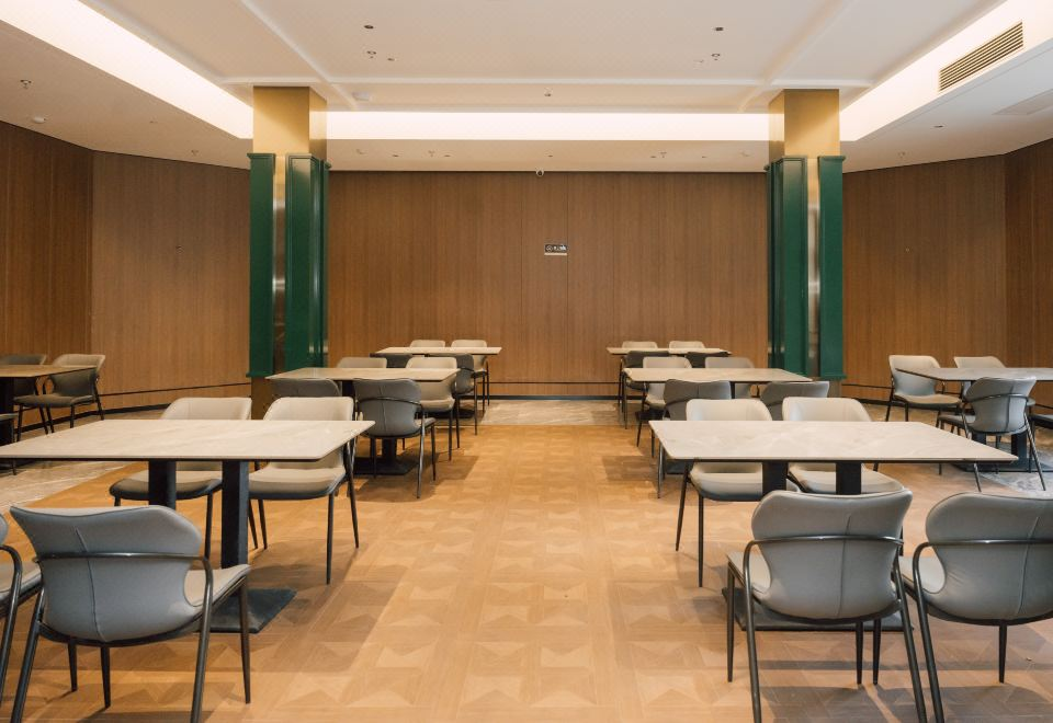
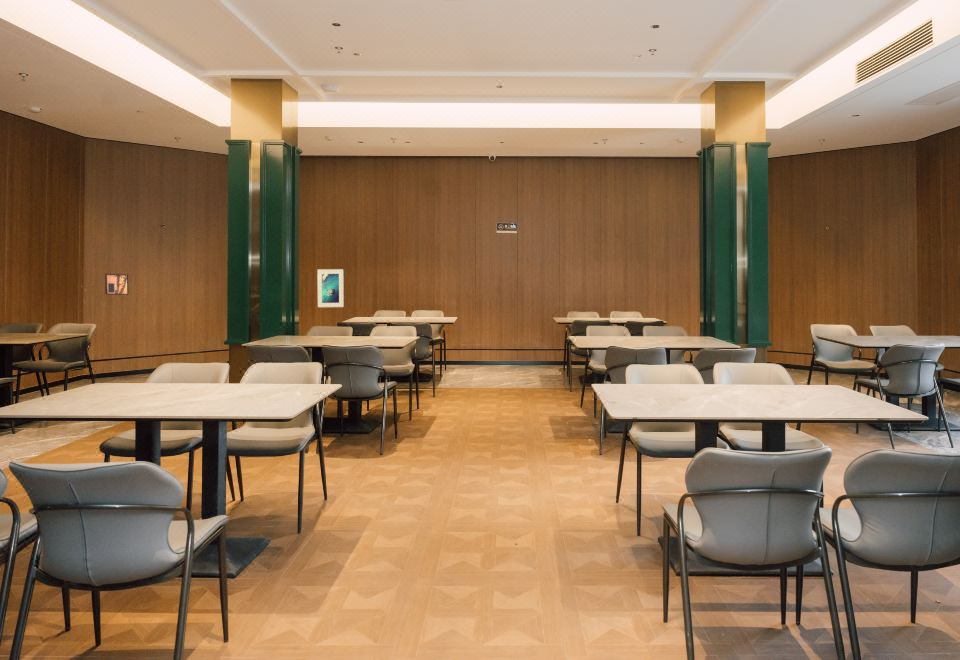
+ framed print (330, 288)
+ wall art (116, 284)
